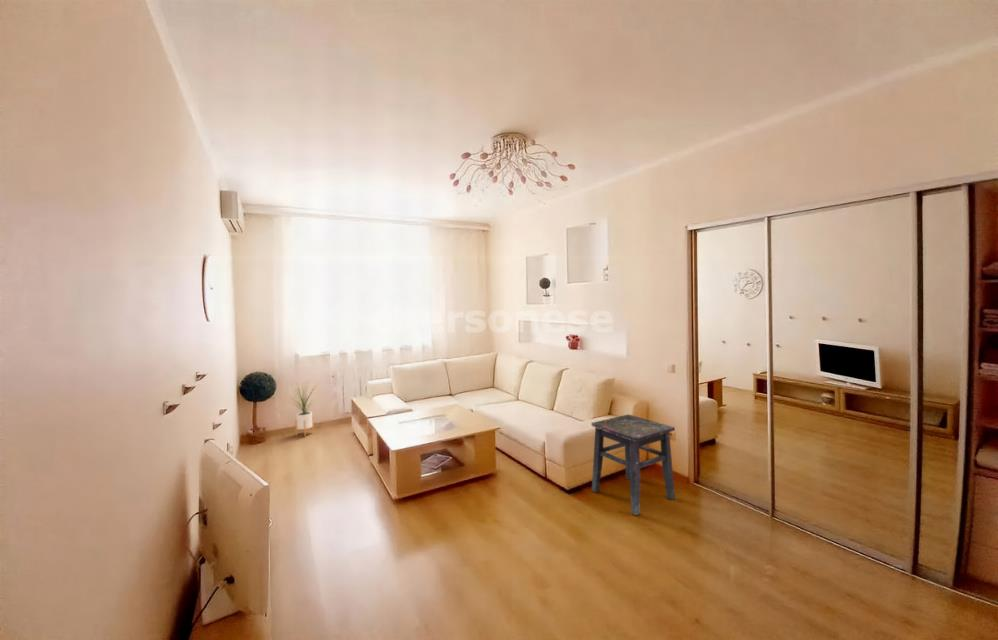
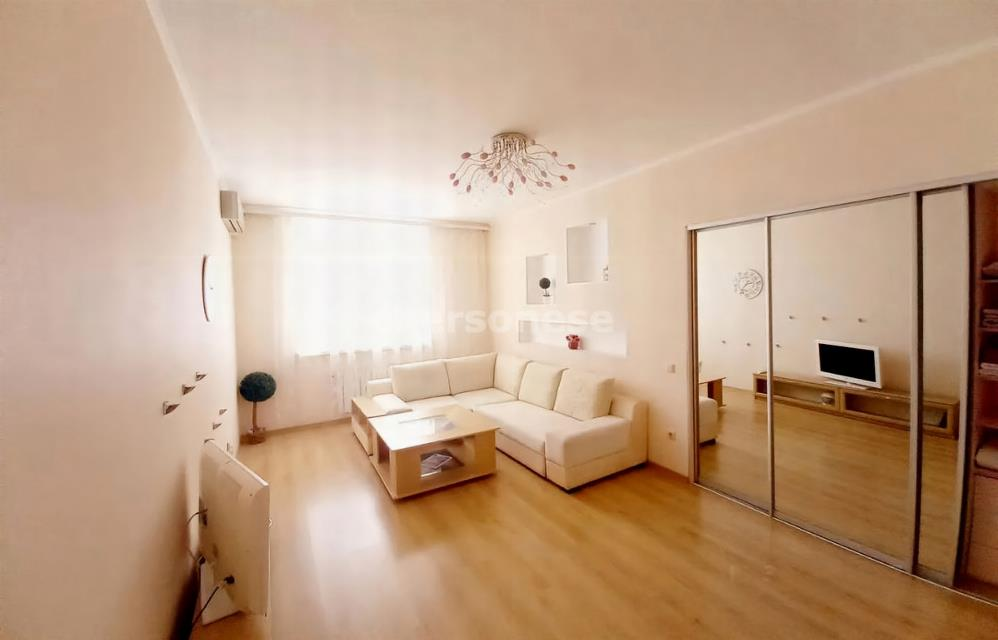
- house plant (304, 406)
- side table (632, 460)
